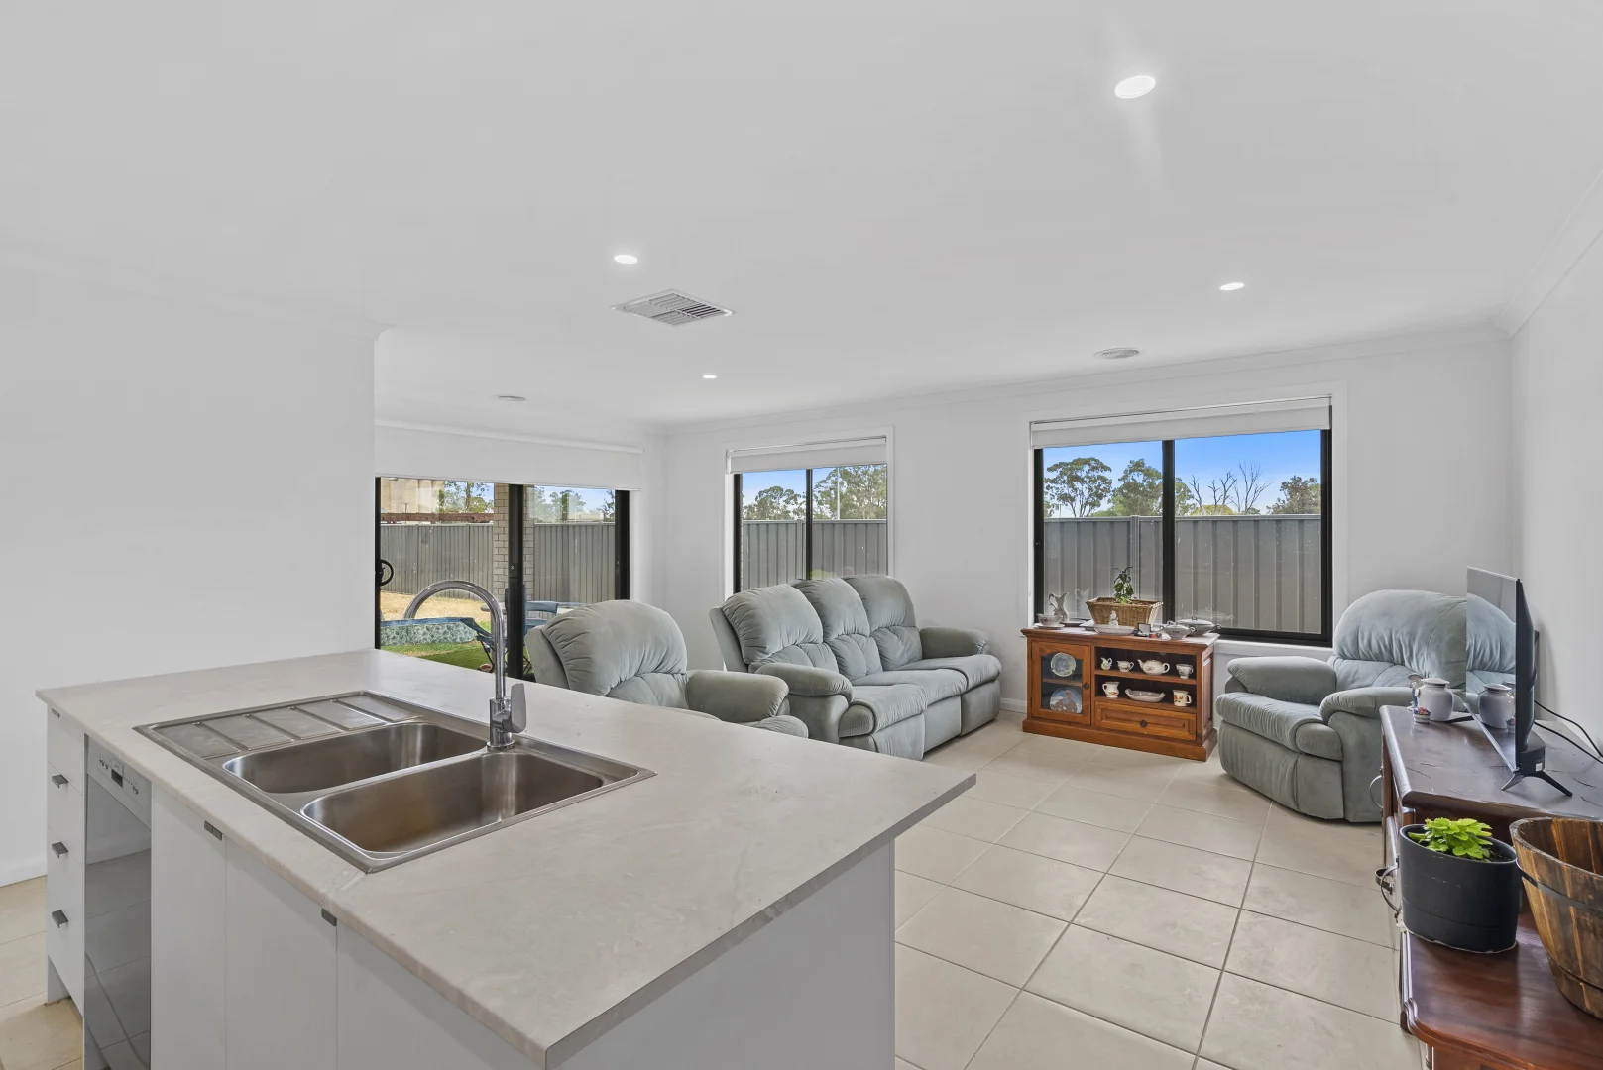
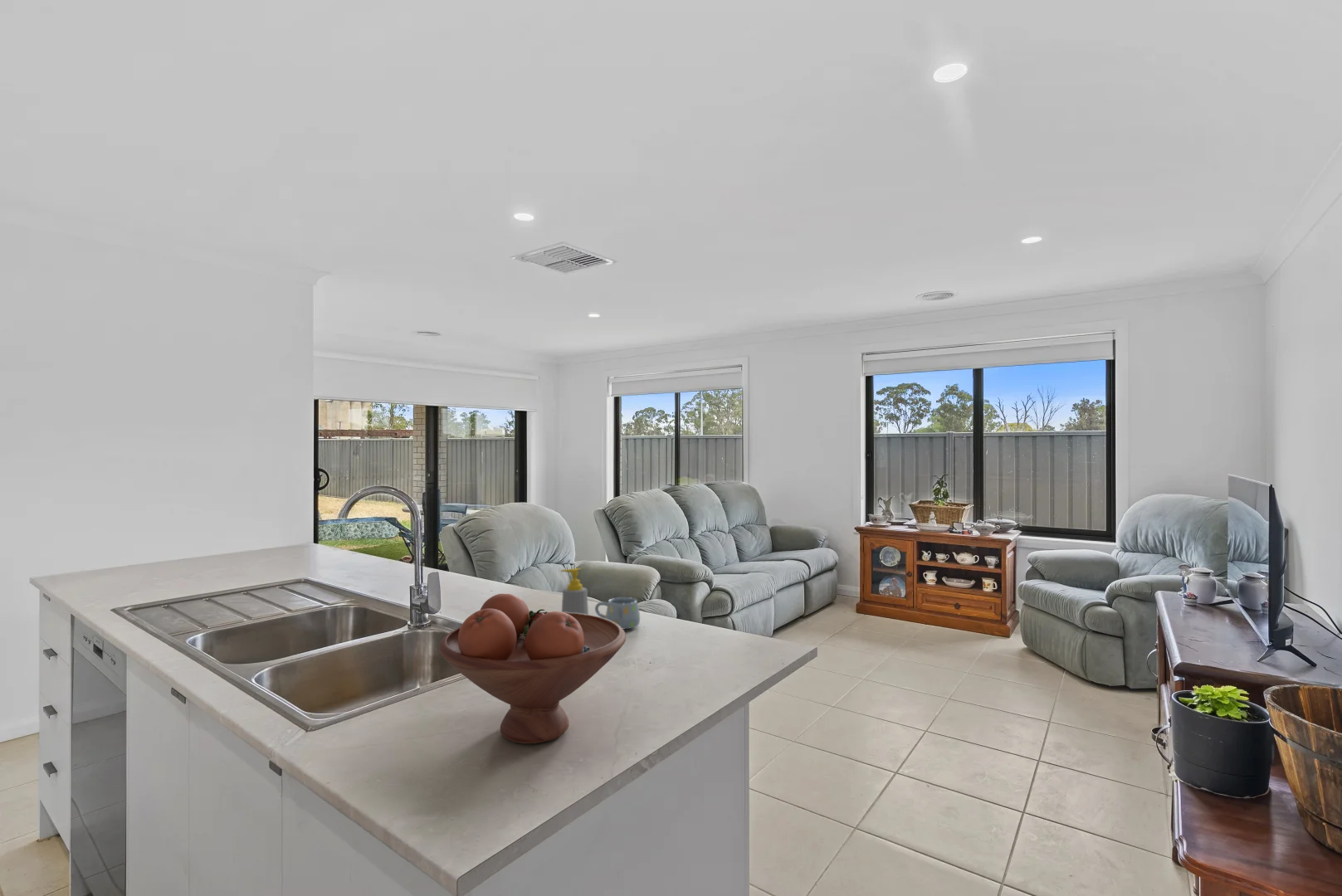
+ mug (617, 613)
+ soap bottle (574, 606)
+ fruit bowl (534, 664)
